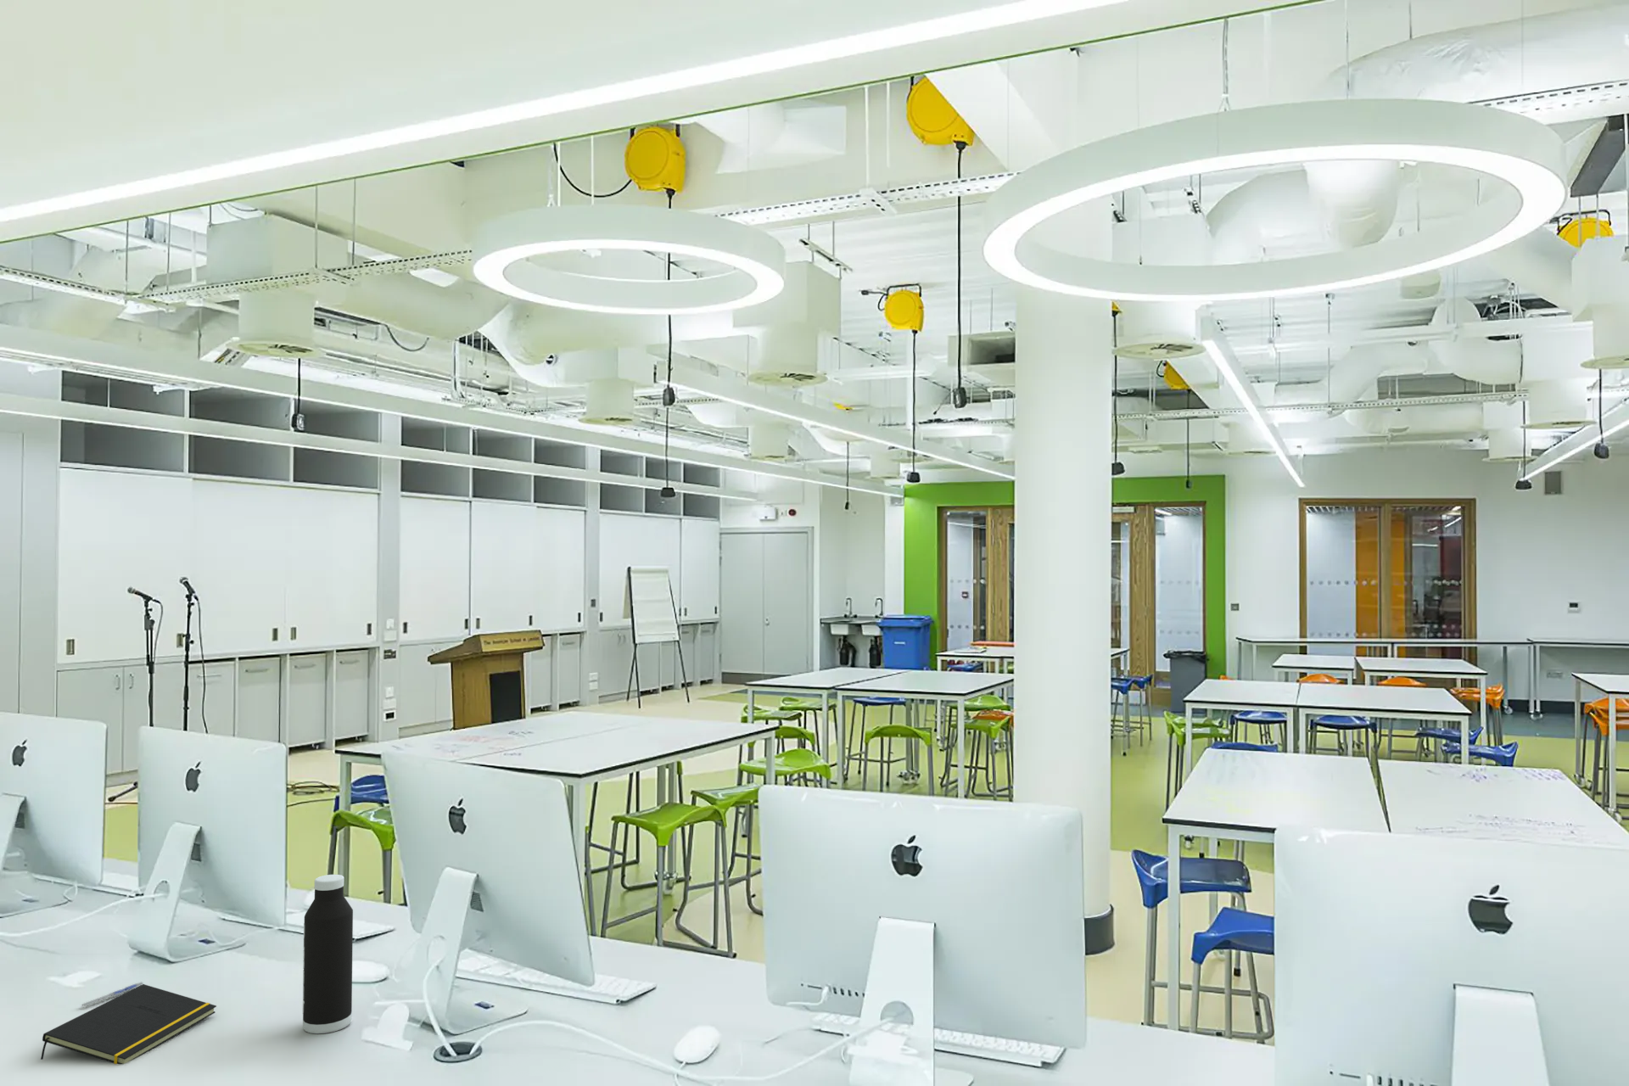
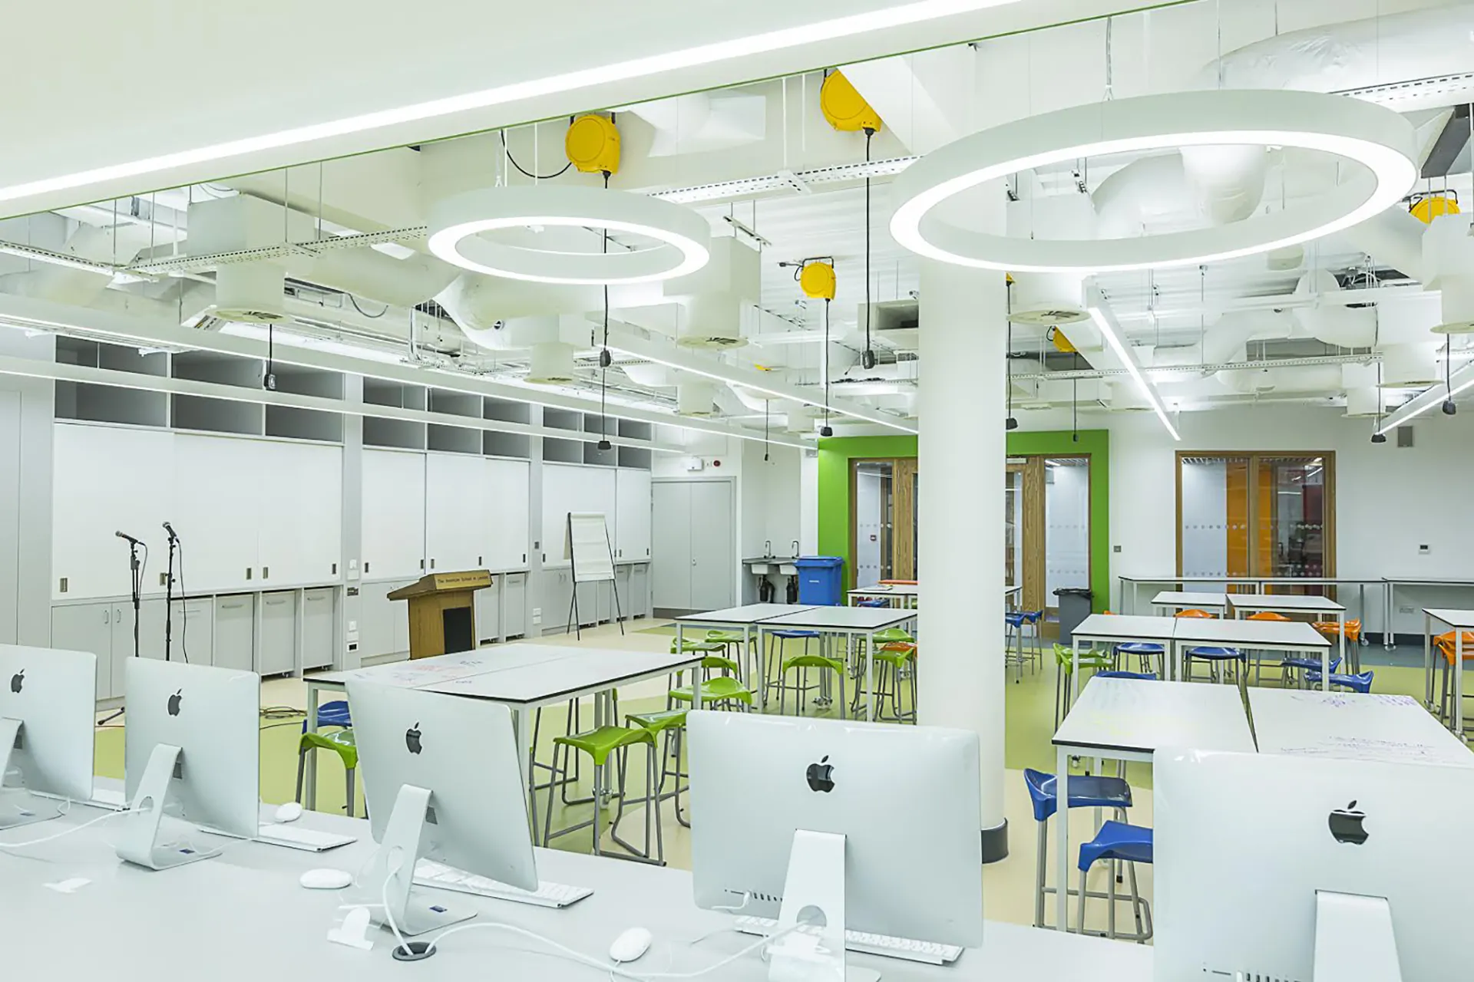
- pen (112, 994)
- water bottle (327, 951)
- notepad (133, 1023)
